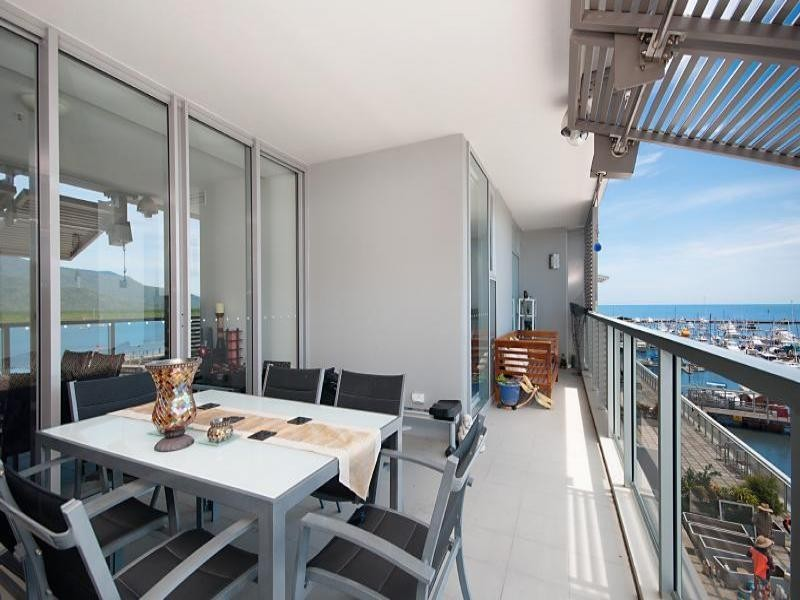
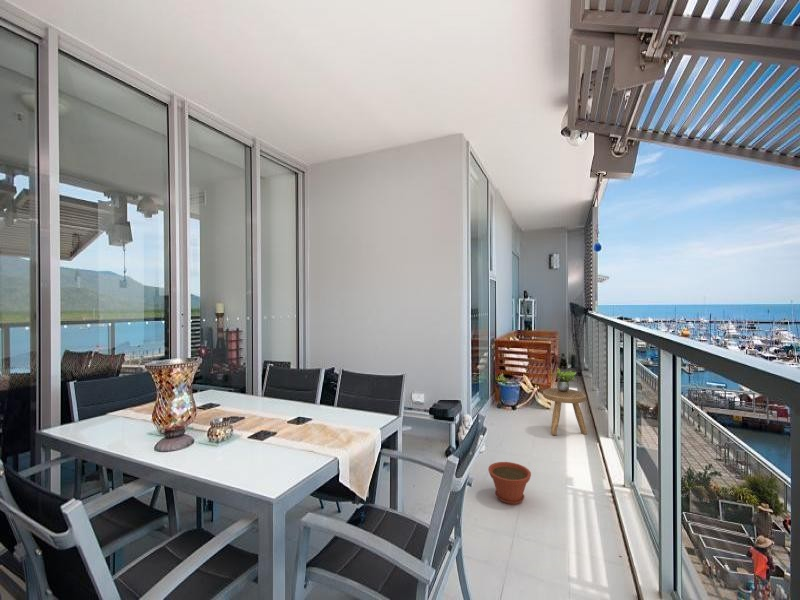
+ potted plant (564, 379)
+ plant pot (509, 484)
+ stool (560, 409)
